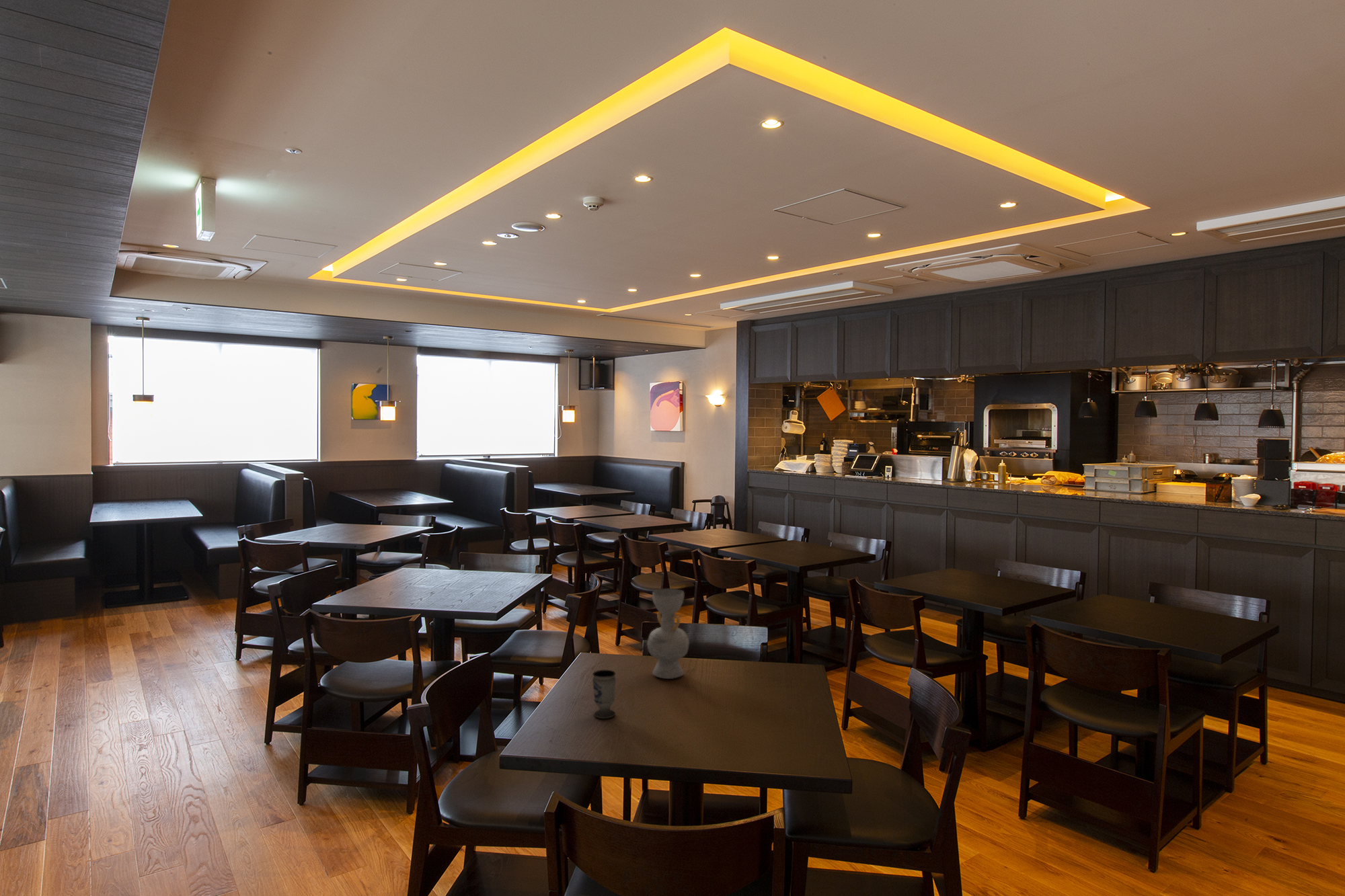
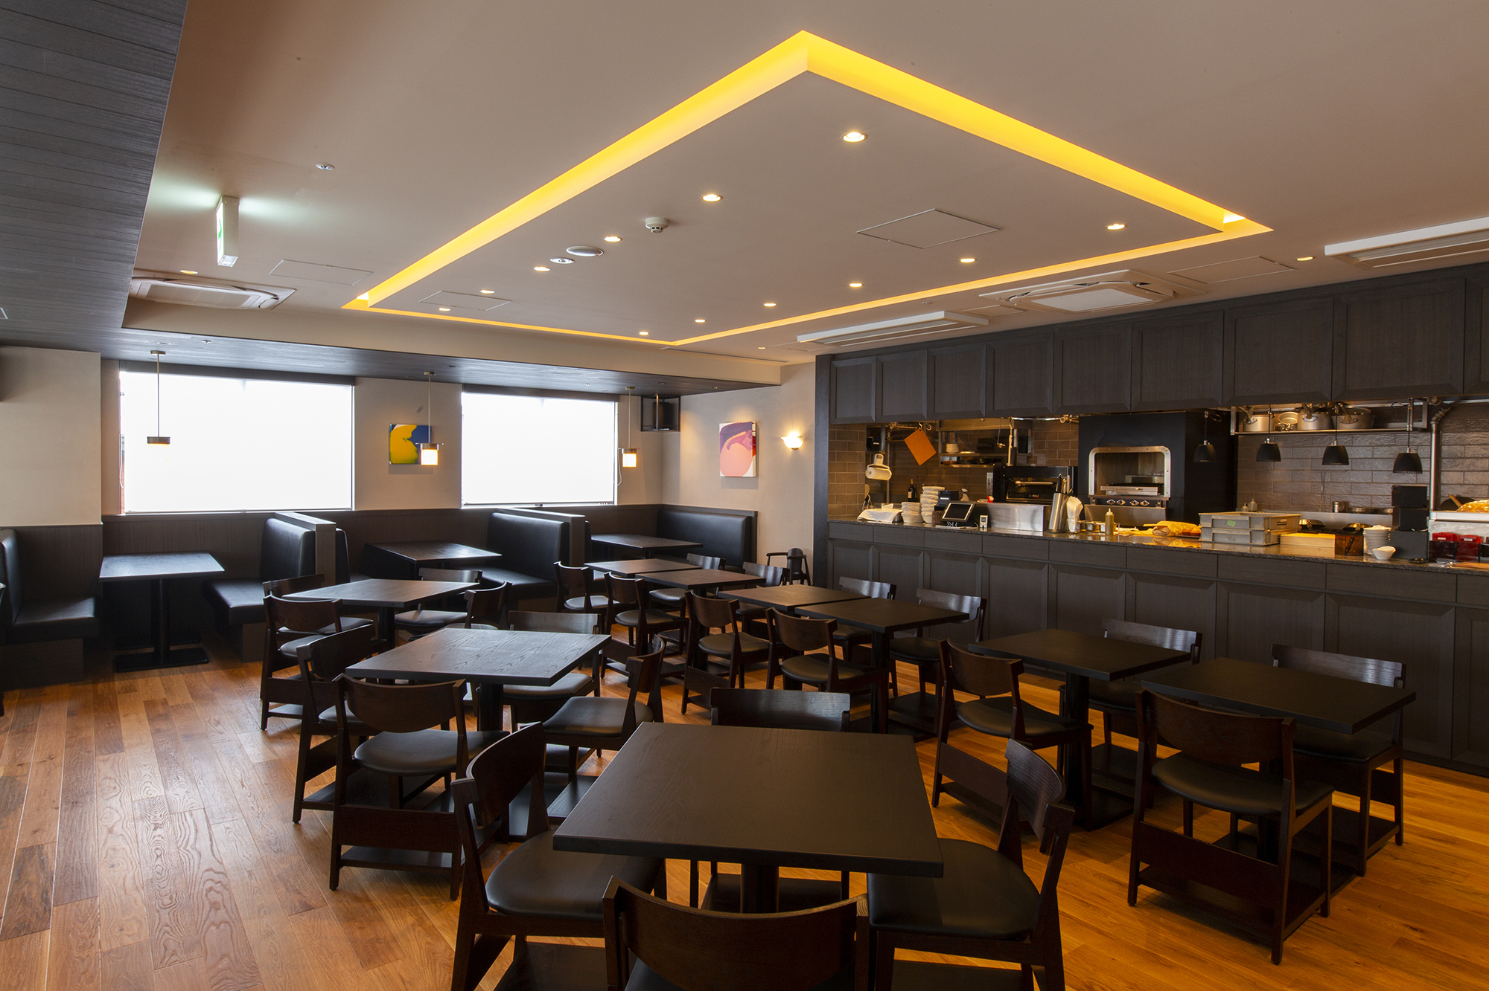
- cup (604, 694)
- decorative vase (668, 633)
